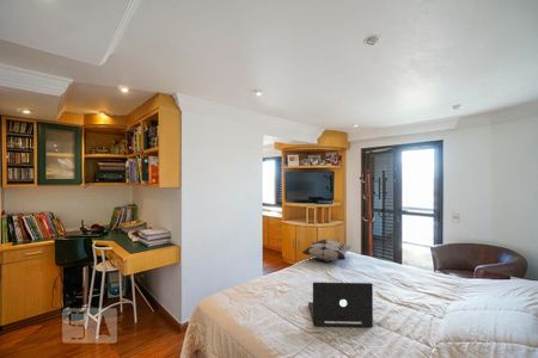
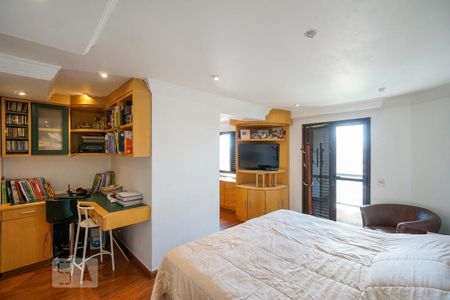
- decorative pillow (326, 249)
- laptop (337, 295)
